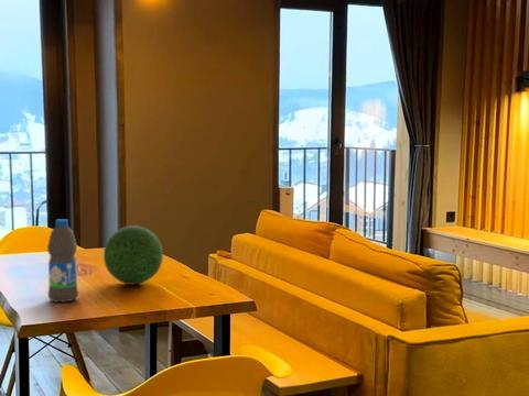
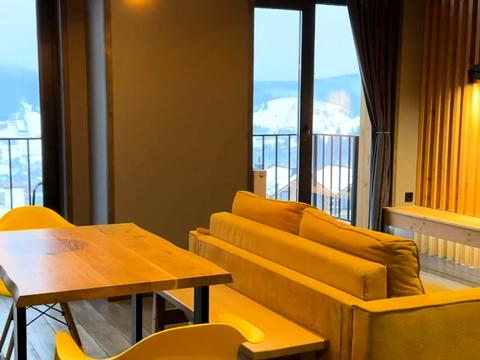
- water bottle (62, 260)
- decorative ball (133, 254)
